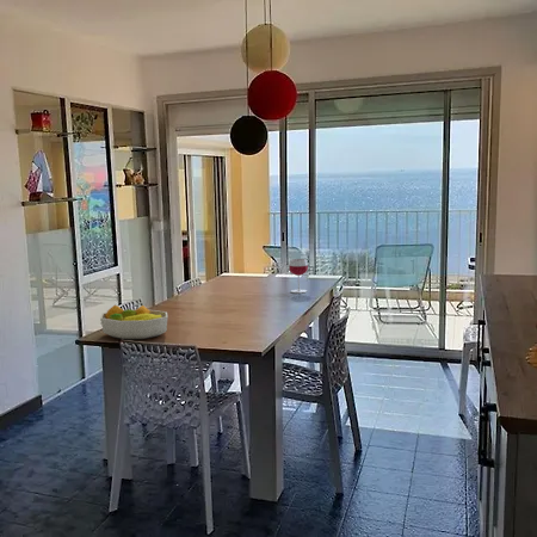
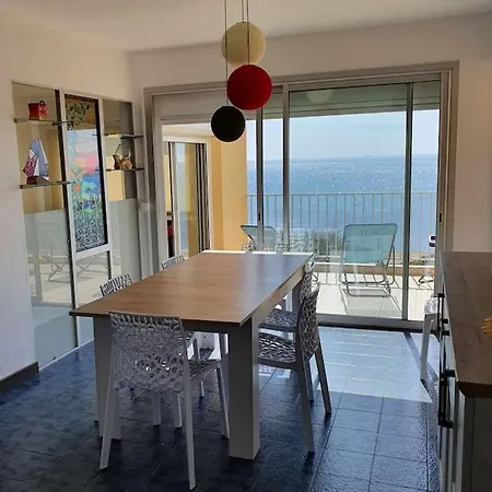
- fruit bowl (134, 320)
- wineglass (298, 276)
